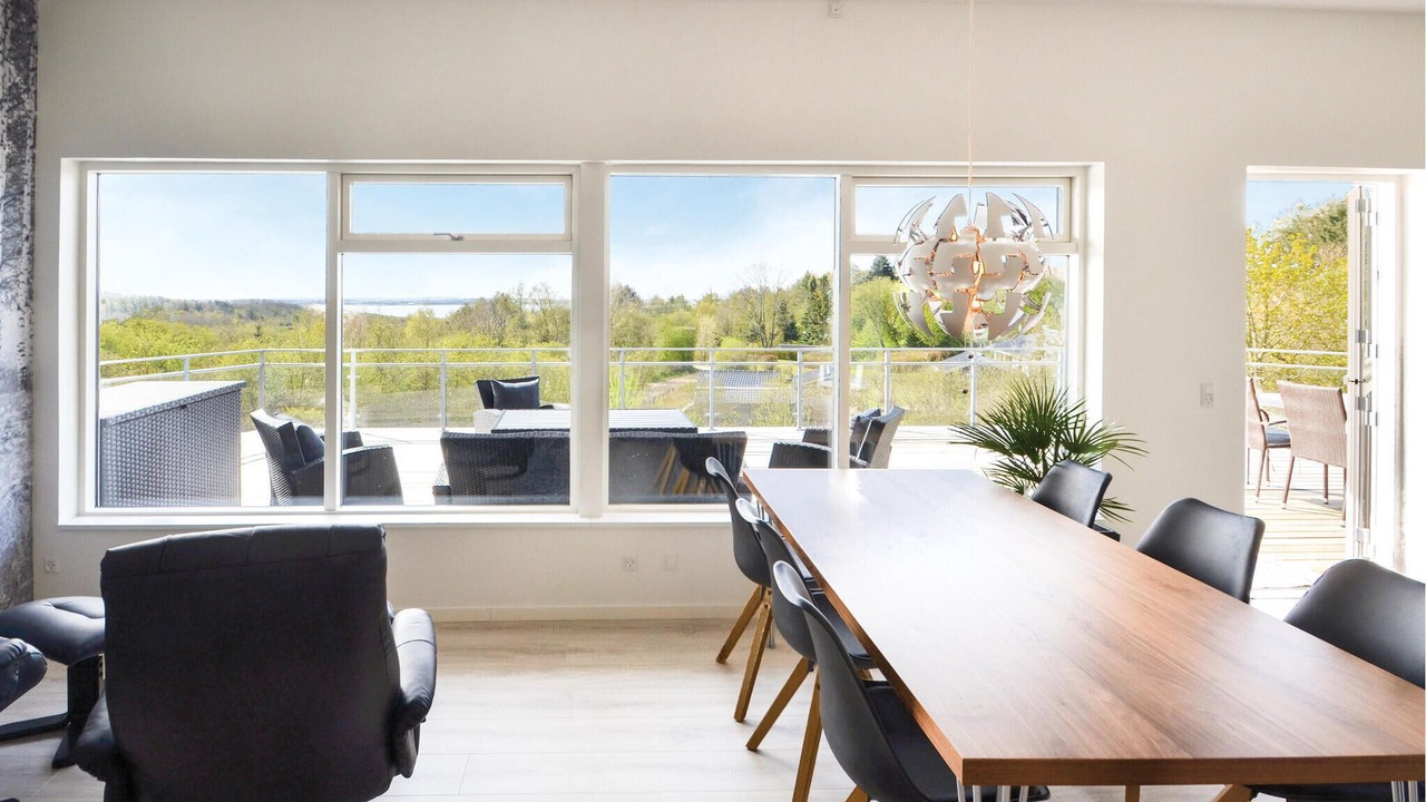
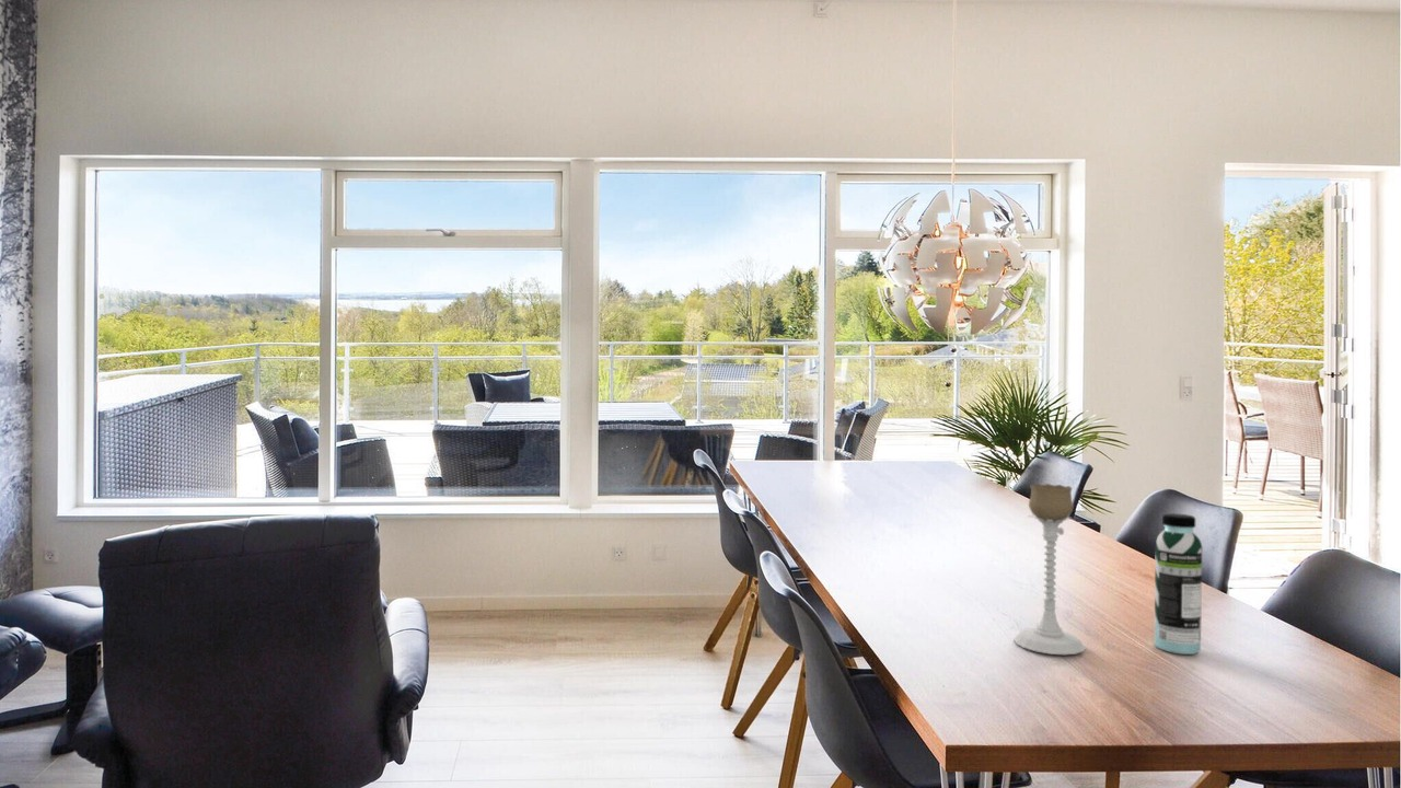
+ water bottle (1178, 581)
+ candle holder (1050, 565)
